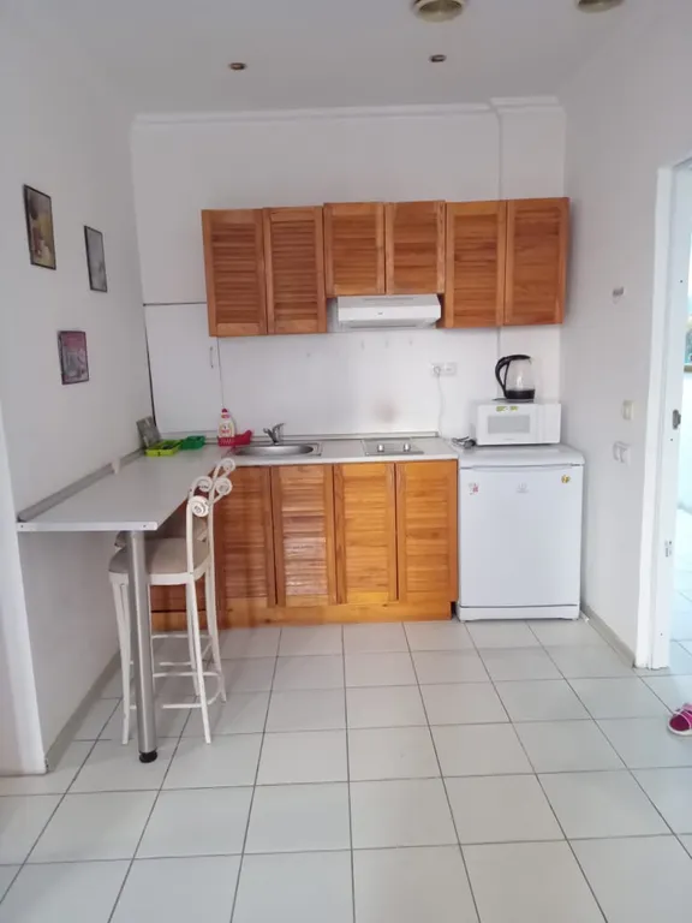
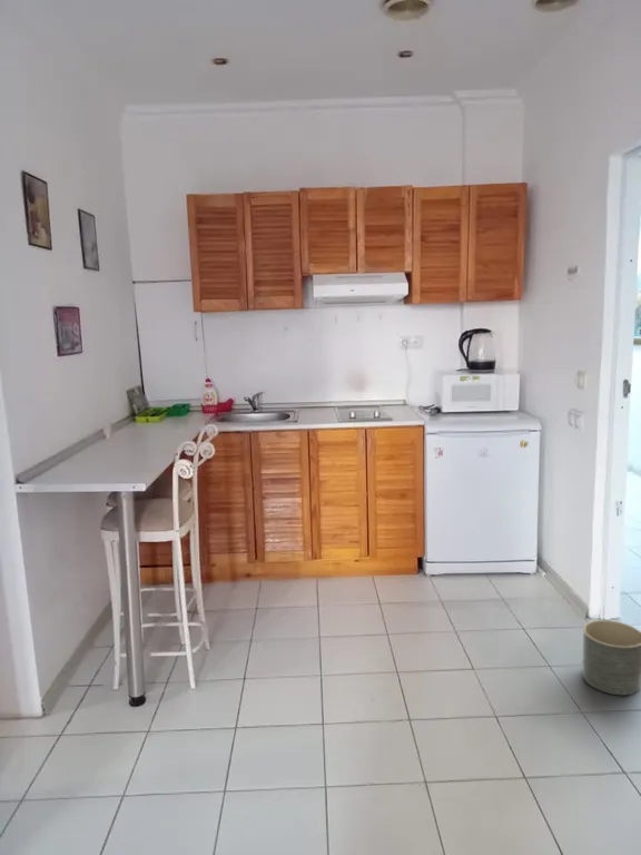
+ planter (612, 656)
